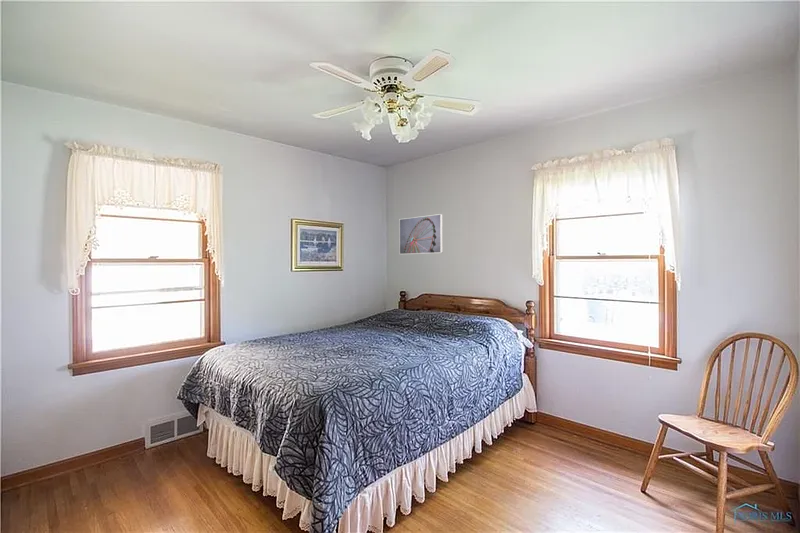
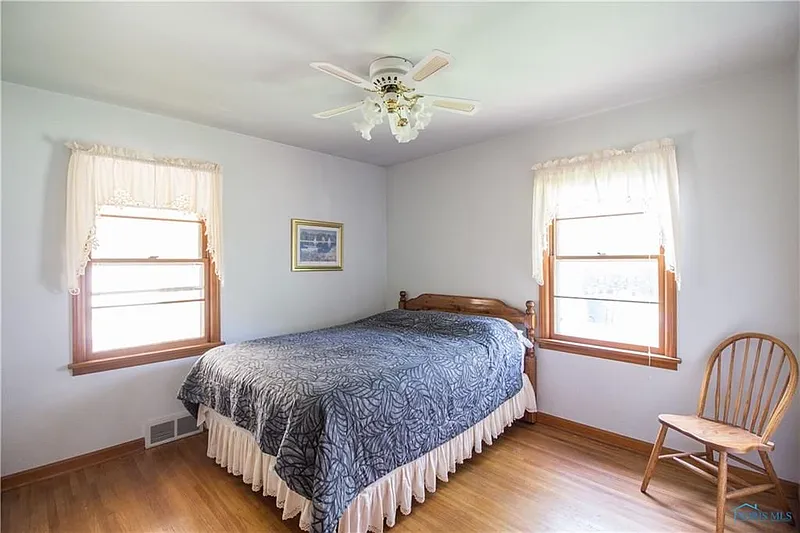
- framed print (420, 235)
